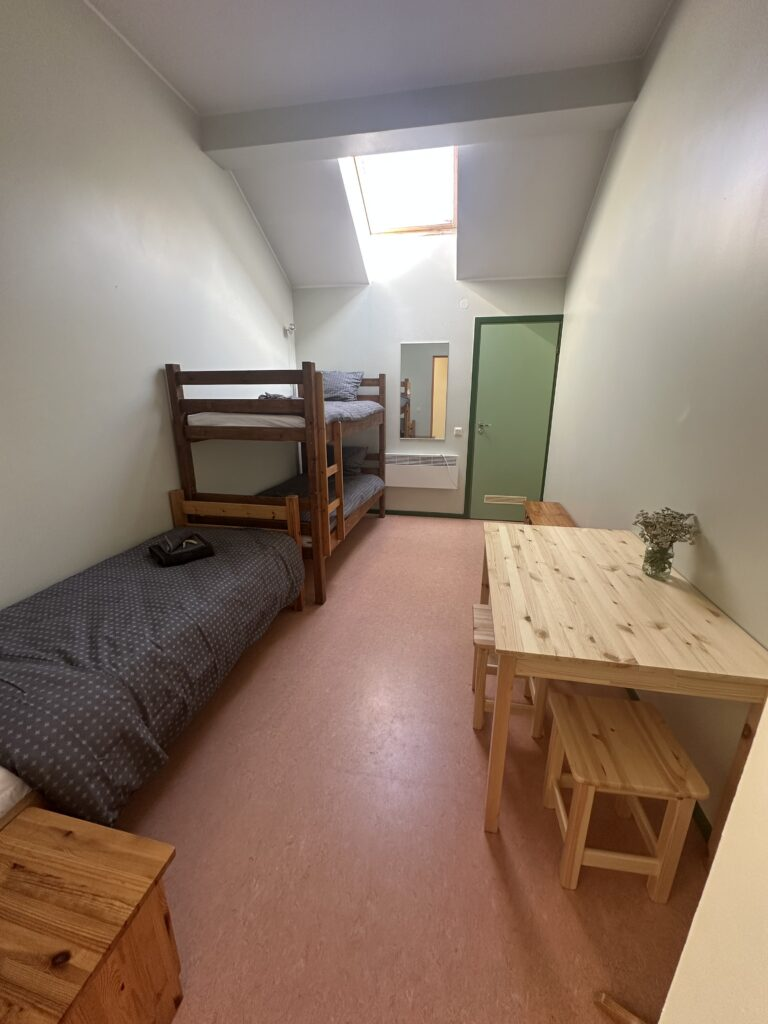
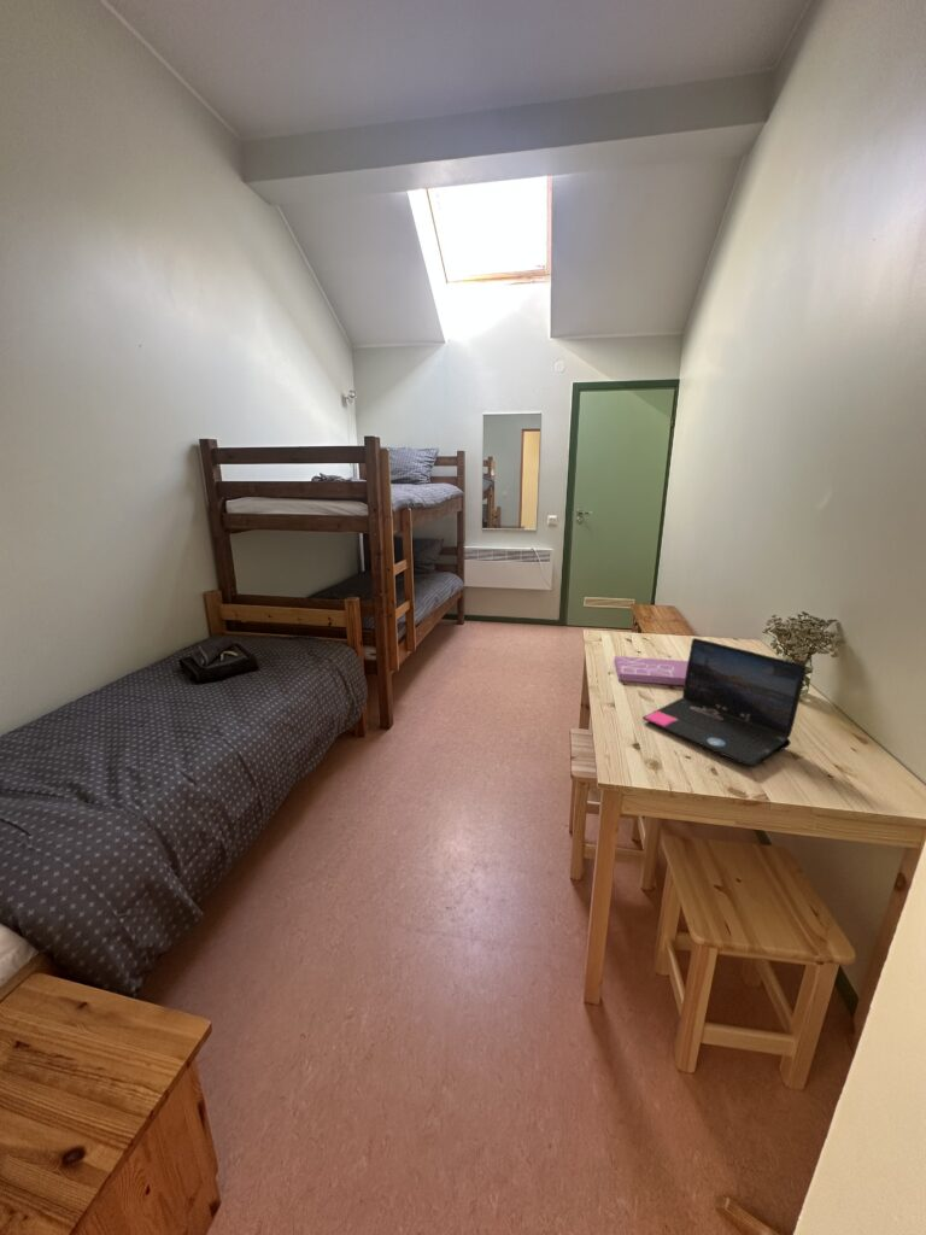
+ laptop (719, 695)
+ book (654, 669)
